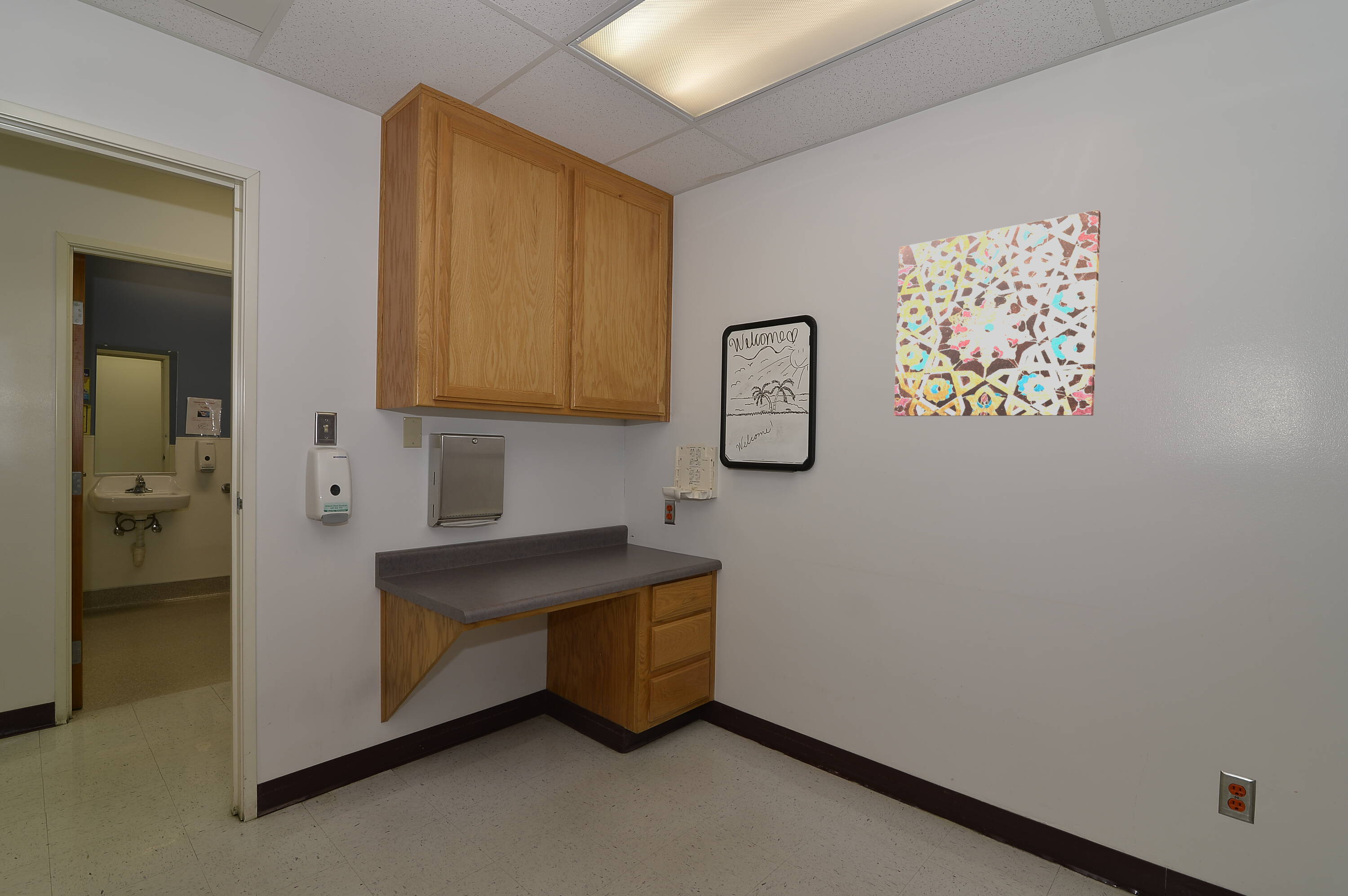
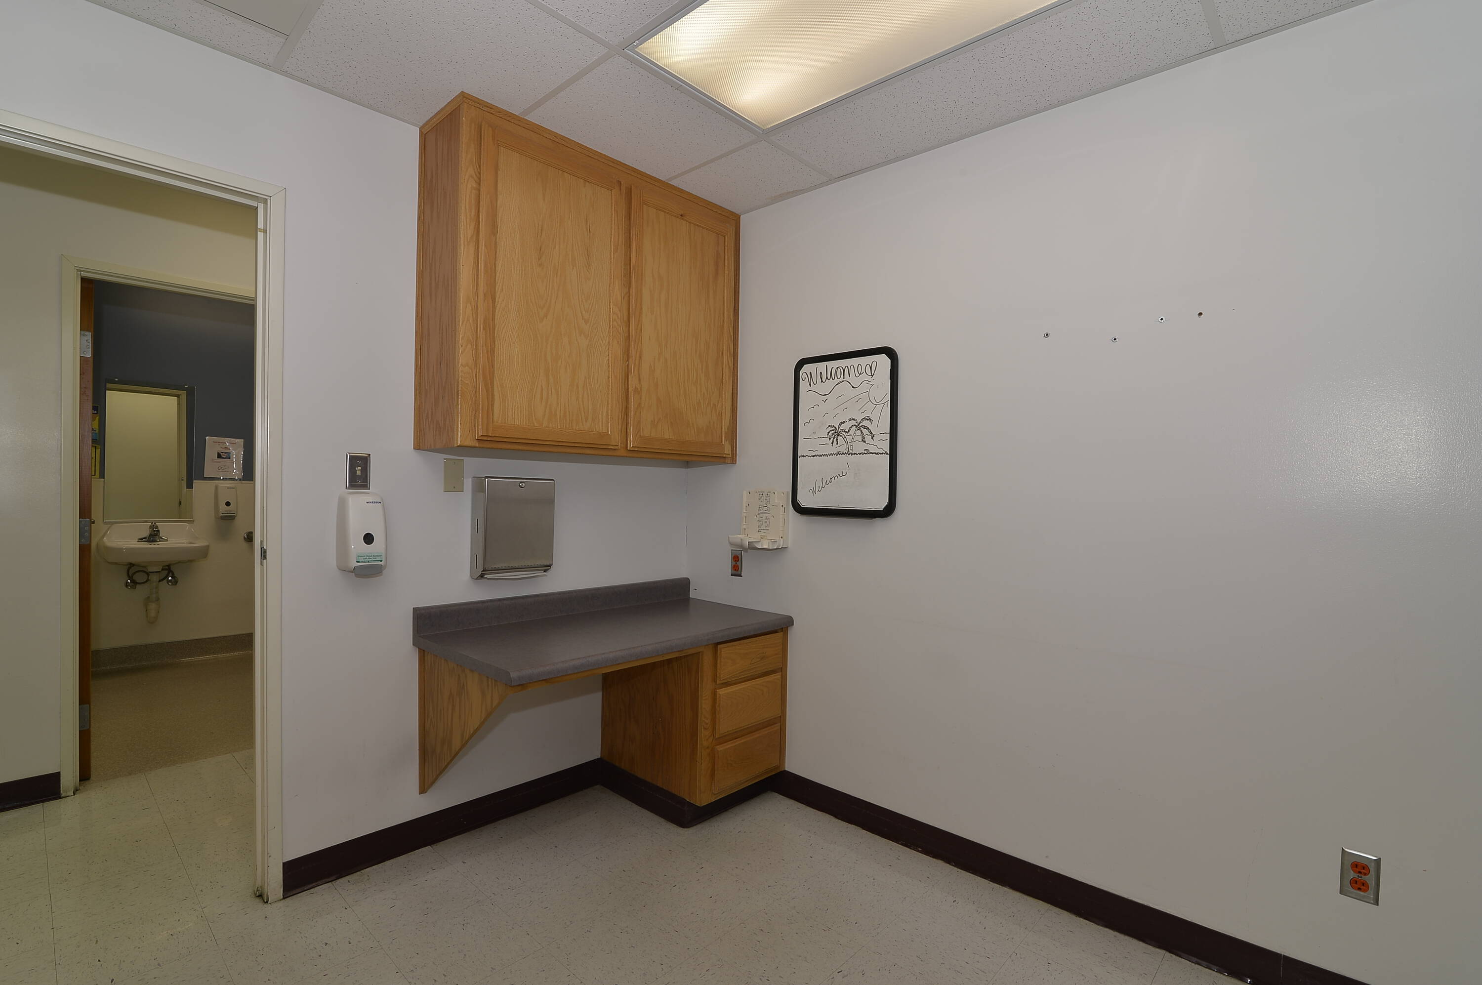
- wall art (988, 324)
